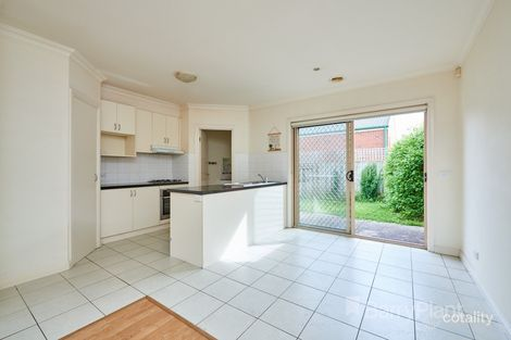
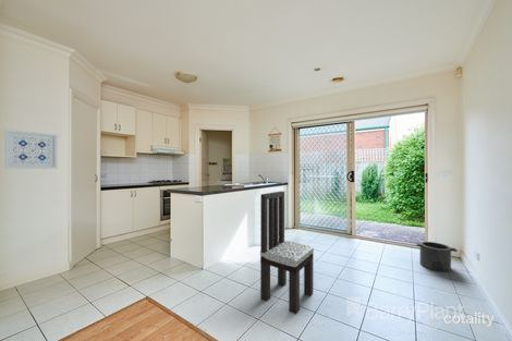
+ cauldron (435, 255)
+ dining chair (287, 244)
+ wall art (33, 150)
